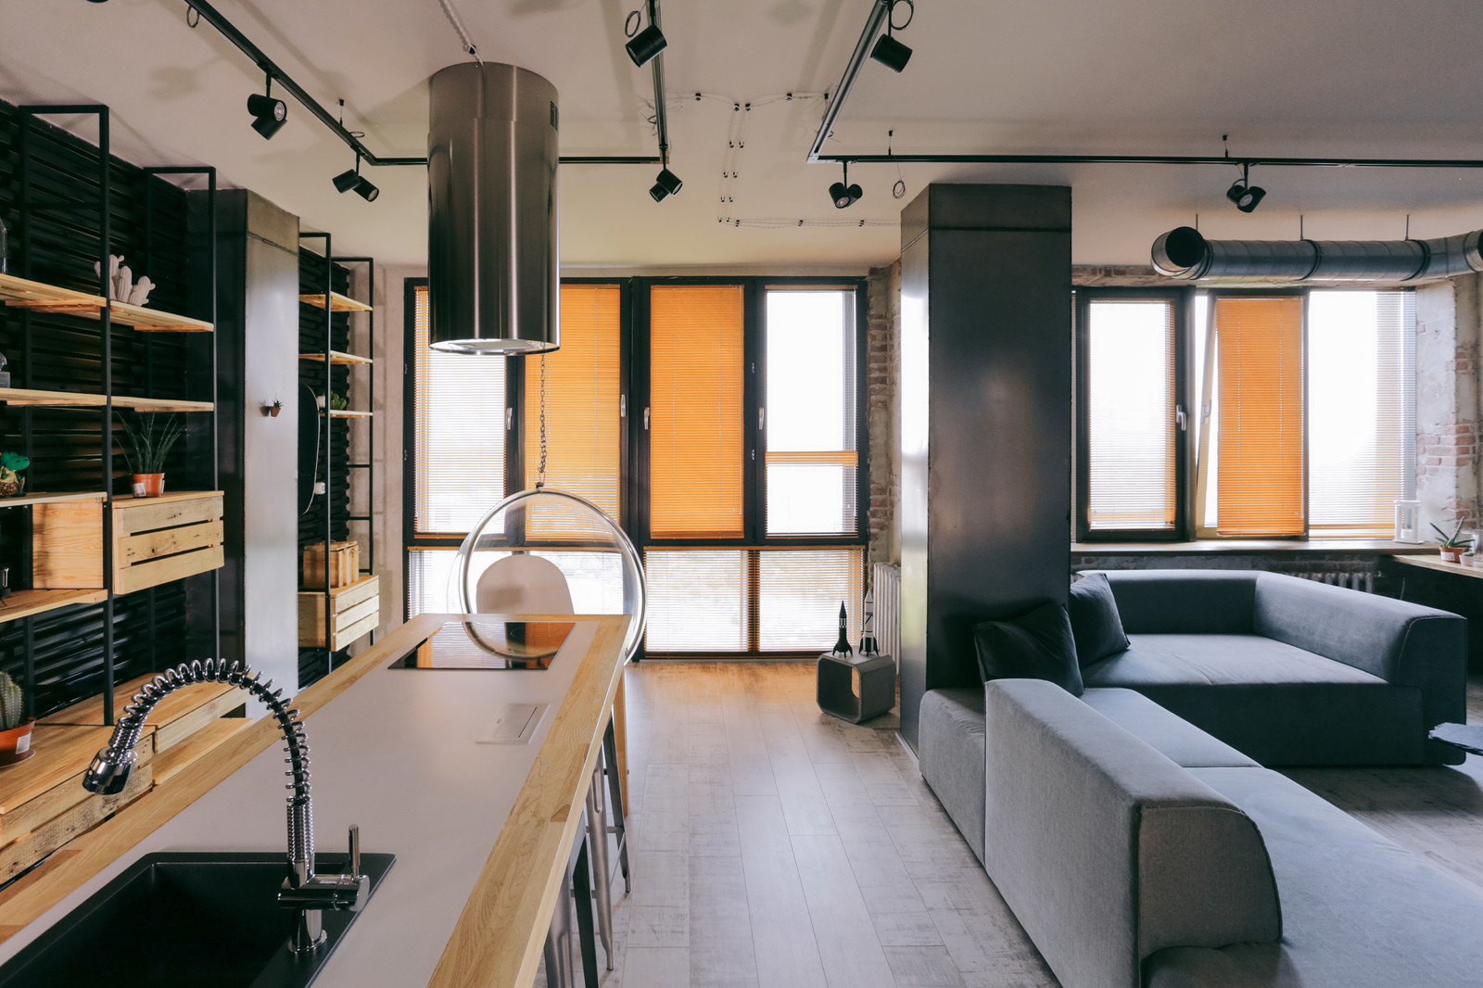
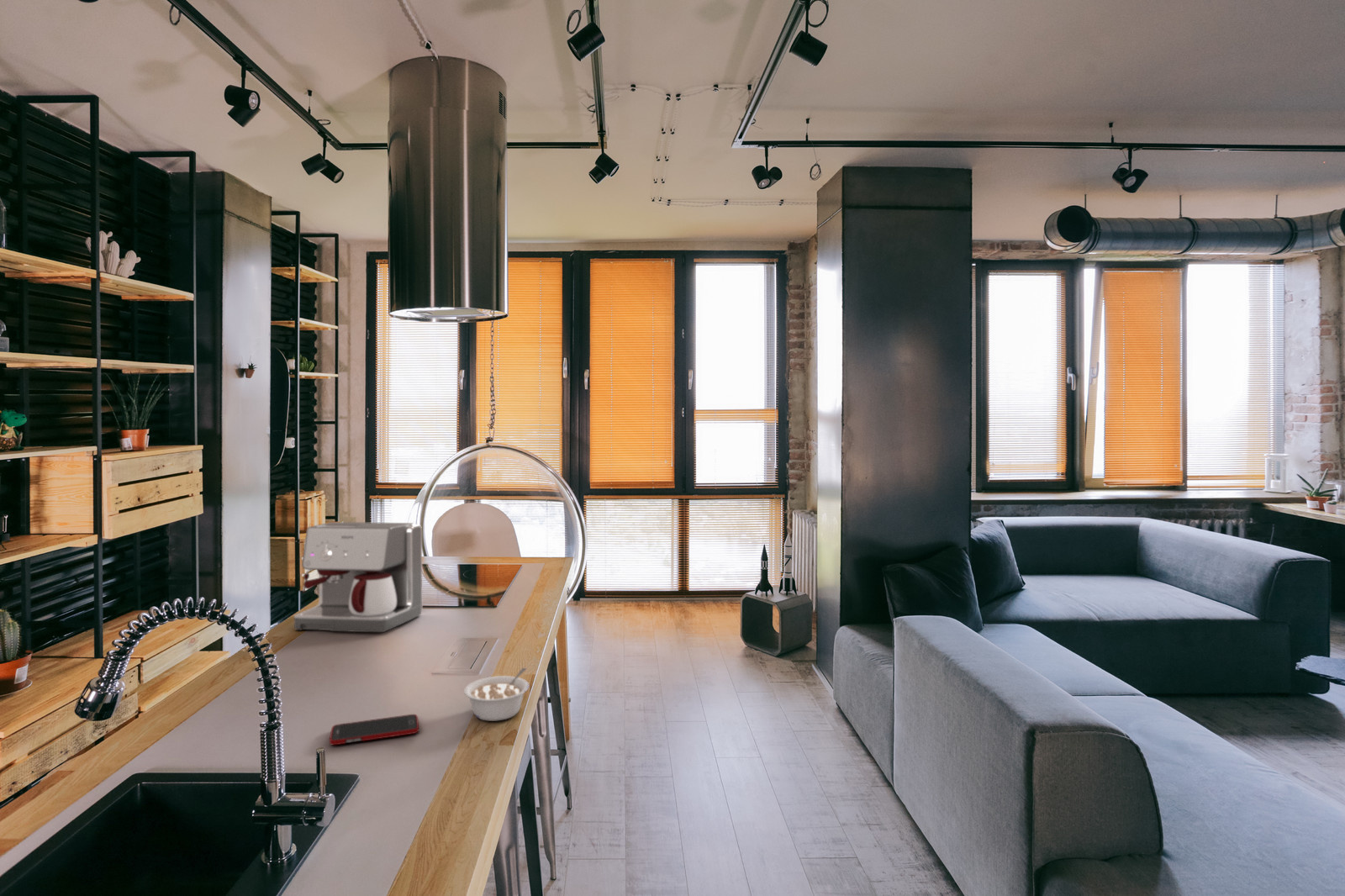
+ cell phone (375, 729)
+ legume (497, 696)
+ coffee maker (360, 573)
